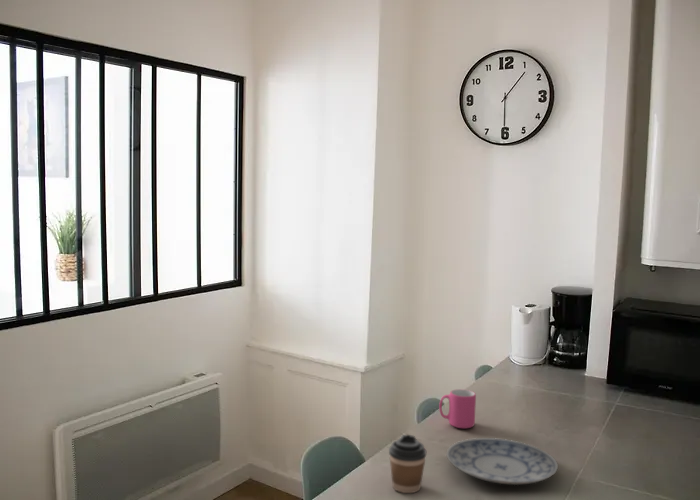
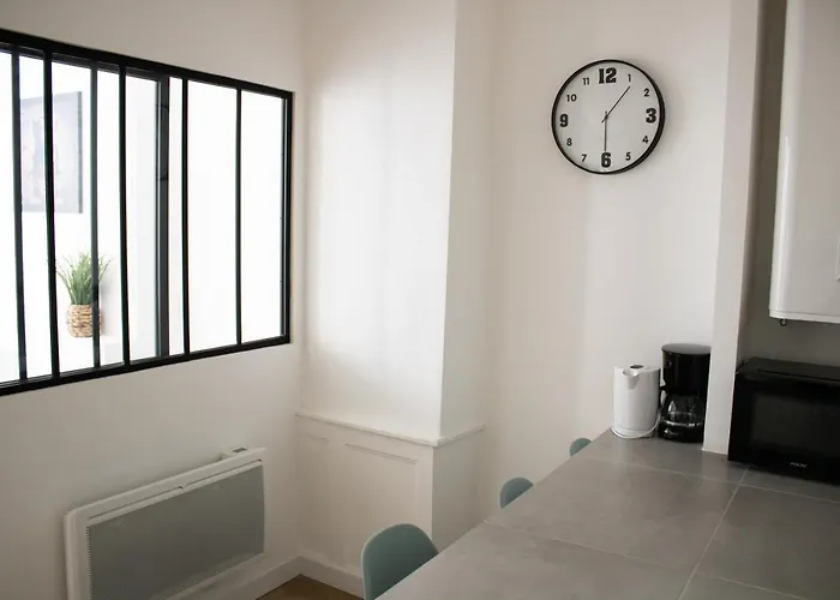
- mug (457, 408)
- coffee cup (407, 462)
- plate (500, 463)
